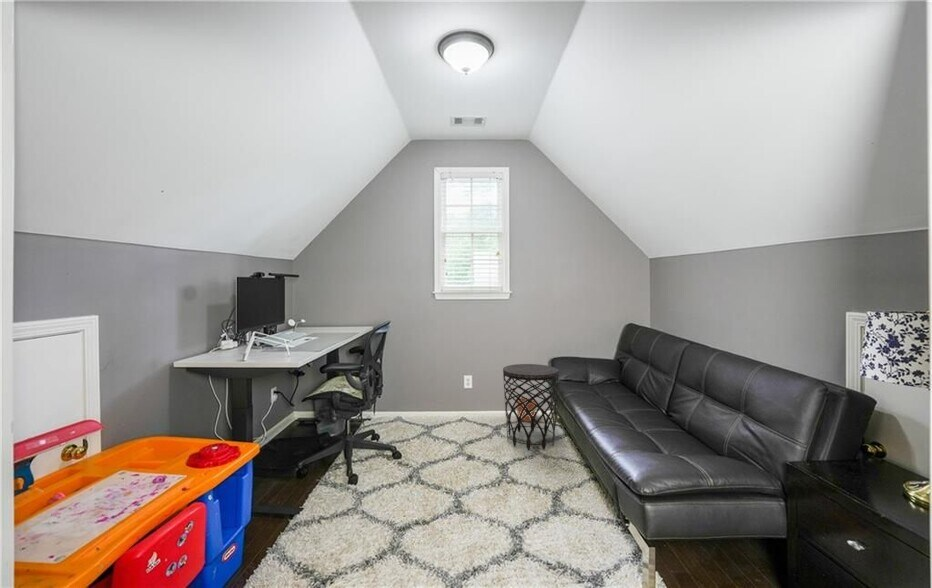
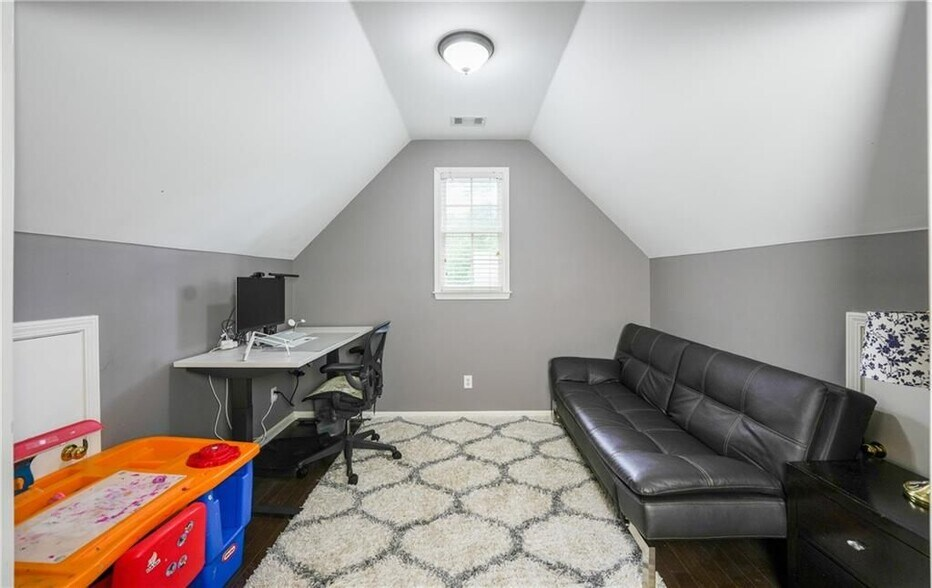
- side table (532, 403)
- plant pot (525, 404)
